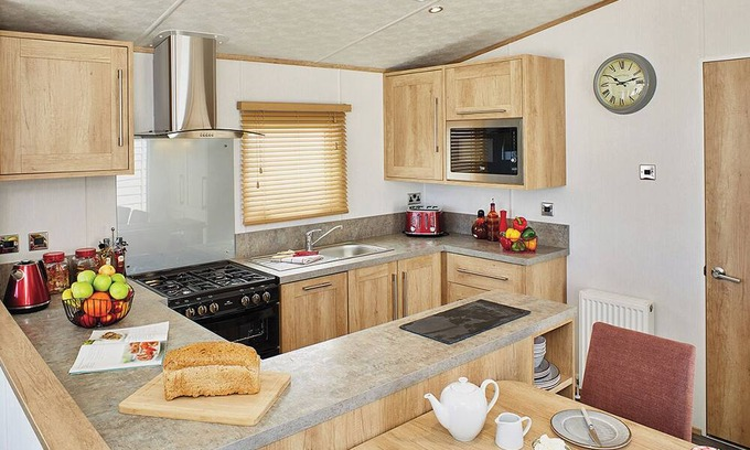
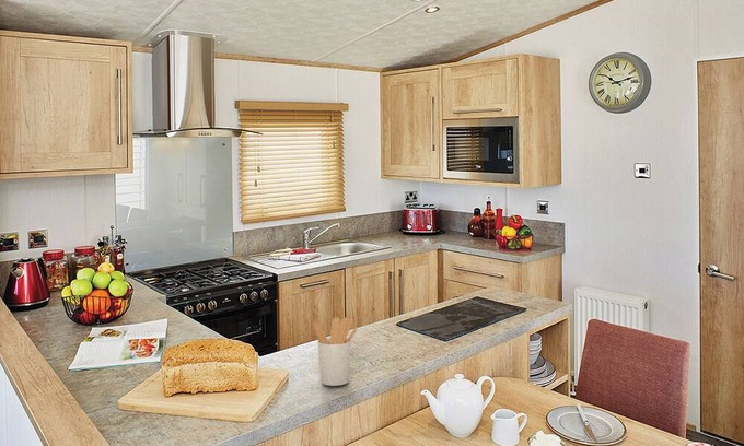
+ utensil holder (337, 349)
